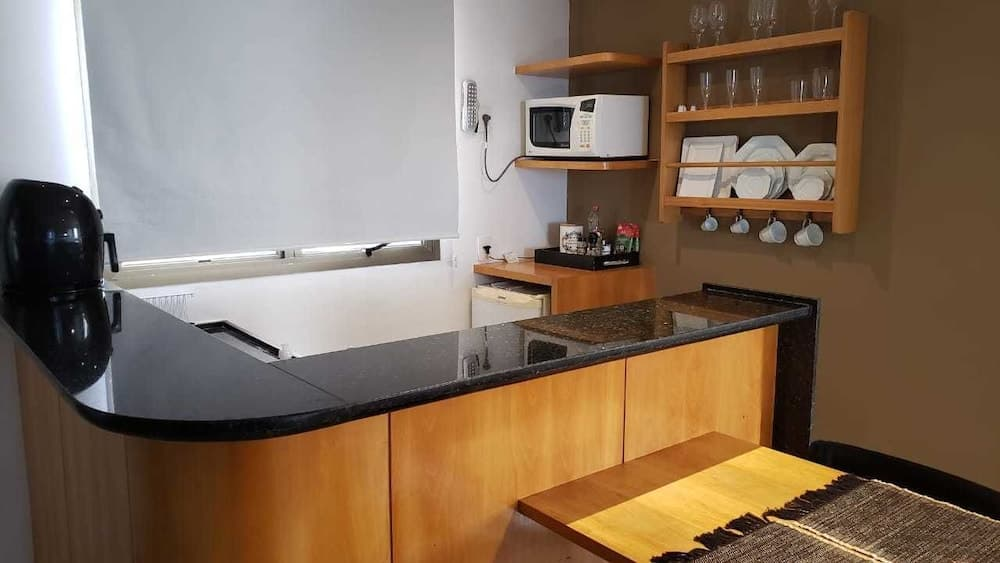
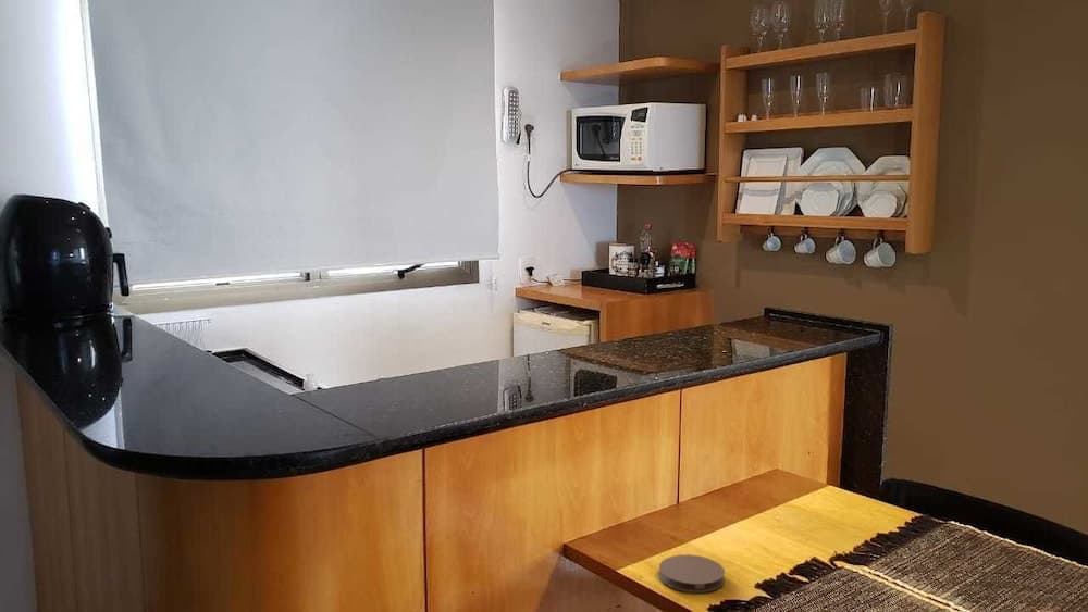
+ coaster (691, 573)
